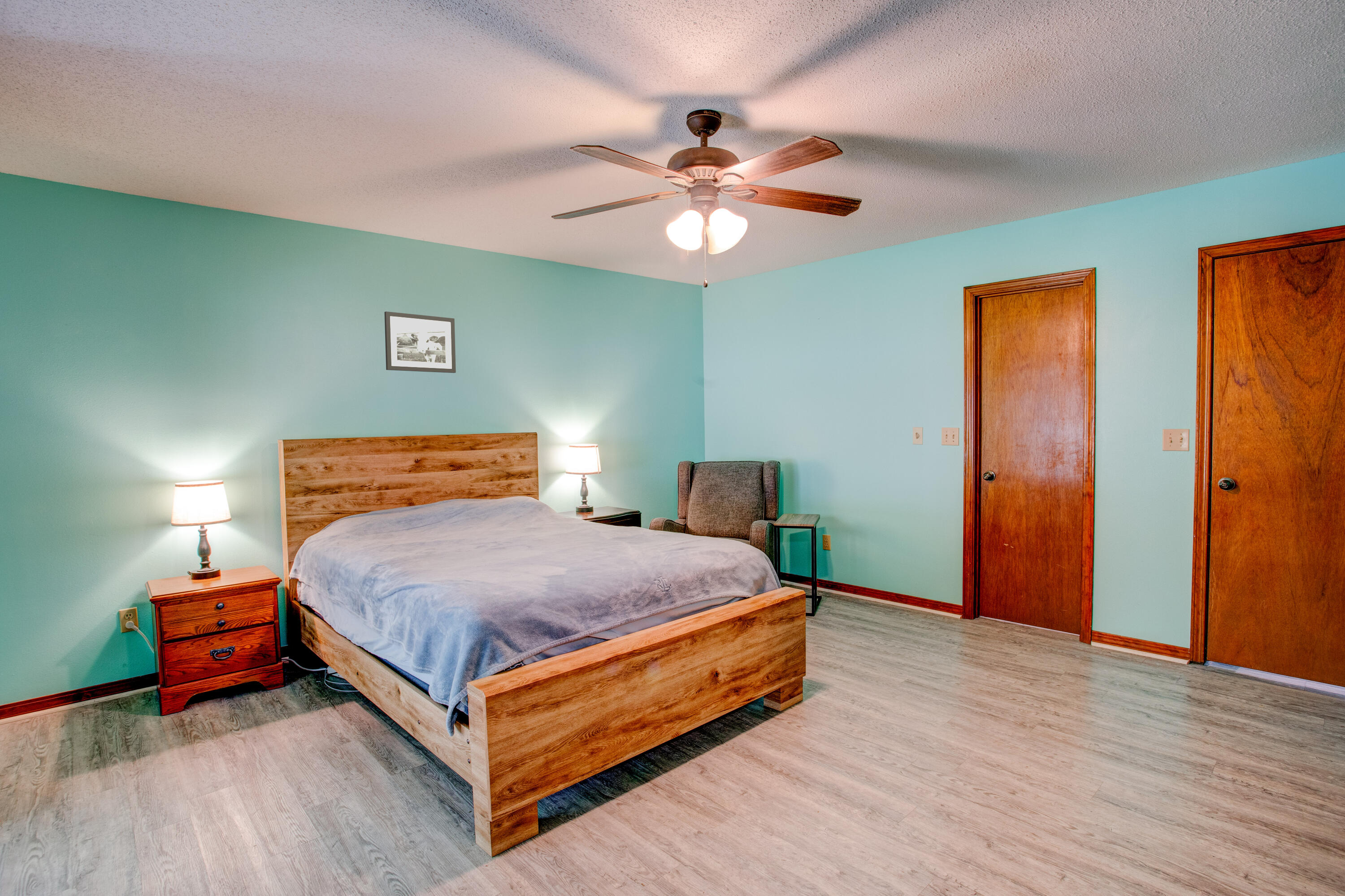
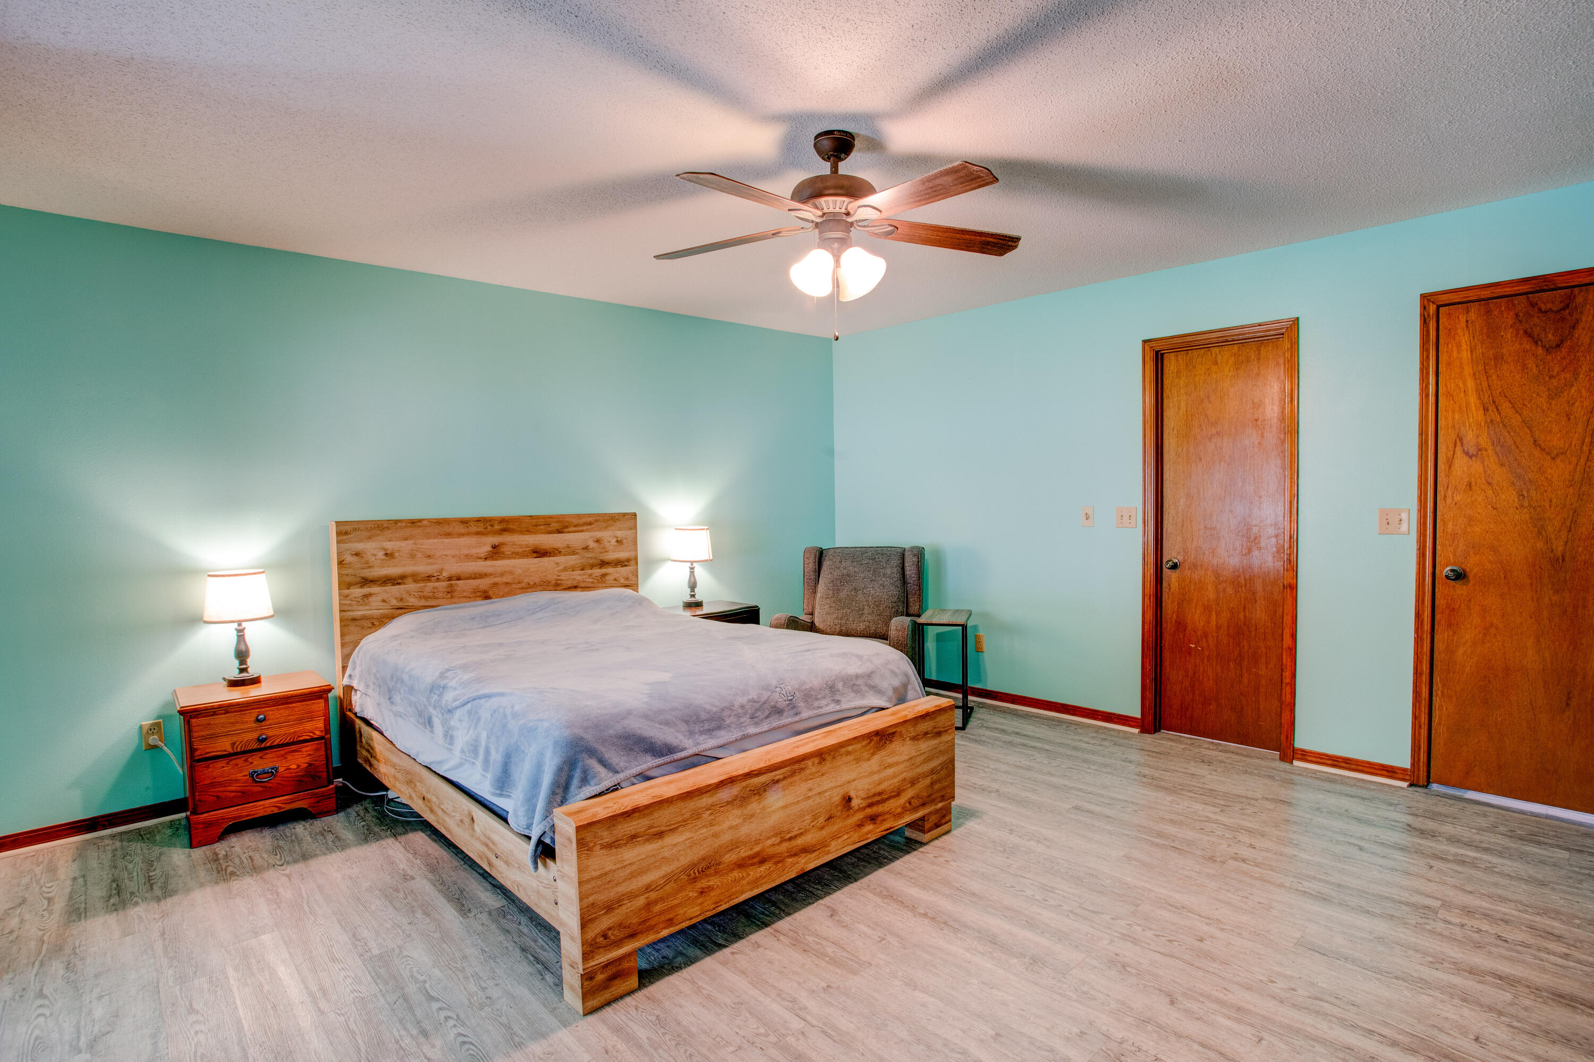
- picture frame (421, 343)
